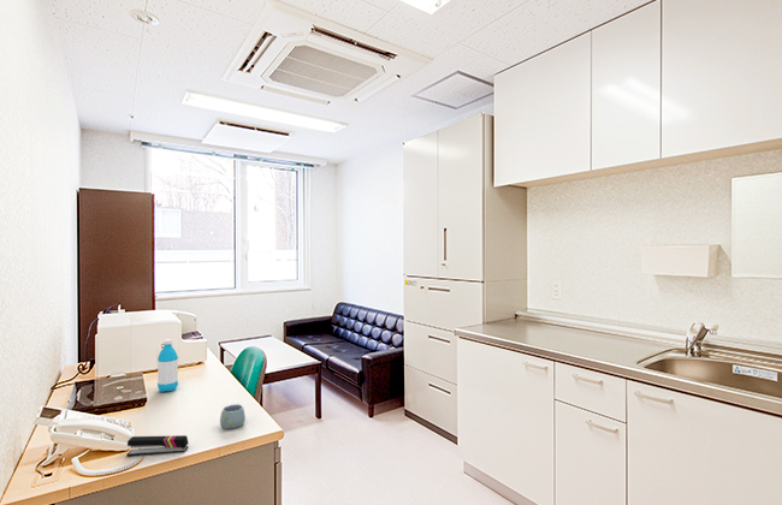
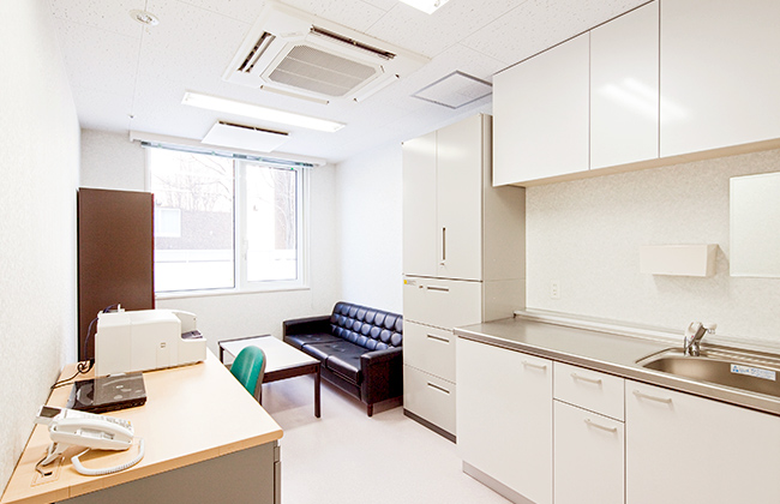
- water bottle (167, 364)
- stapler (158, 444)
- mug (233, 415)
